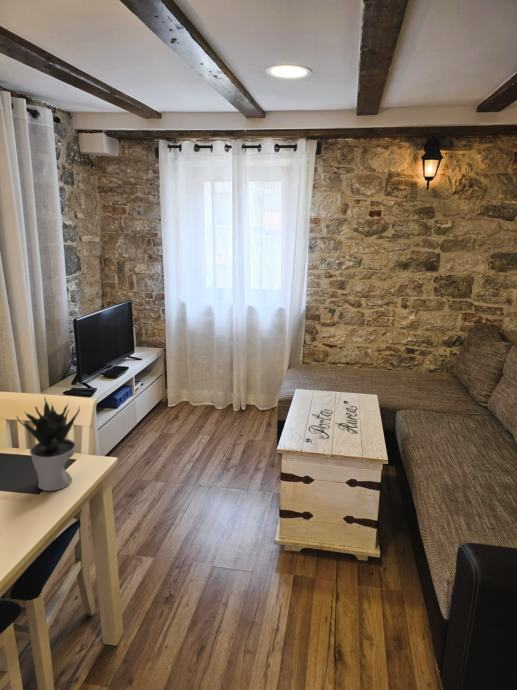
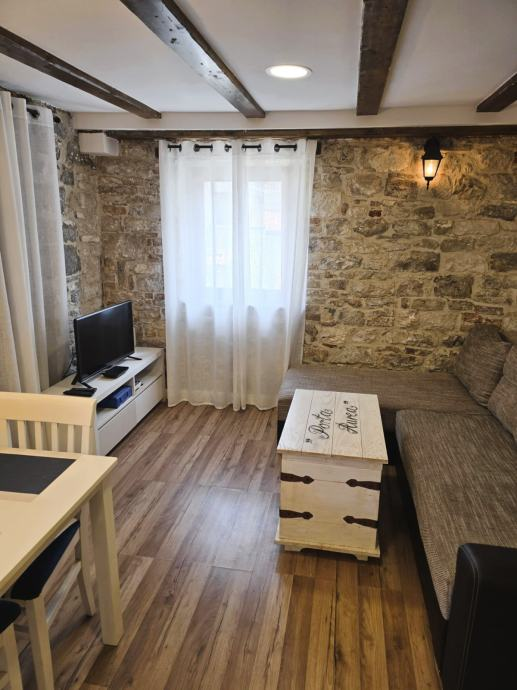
- potted plant (51, 441)
